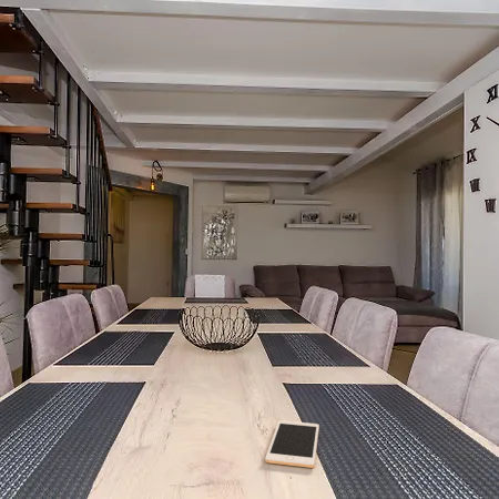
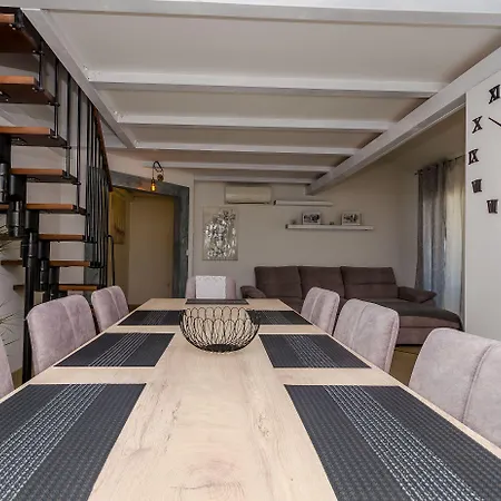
- cell phone (294, 441)
